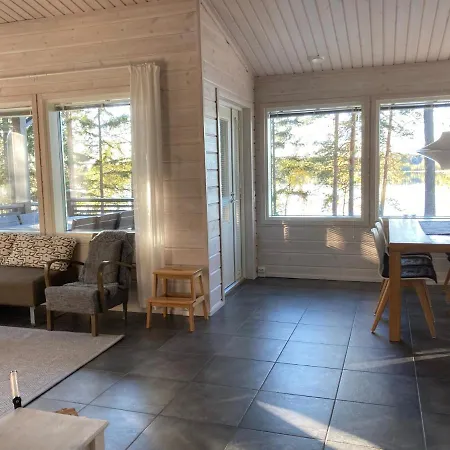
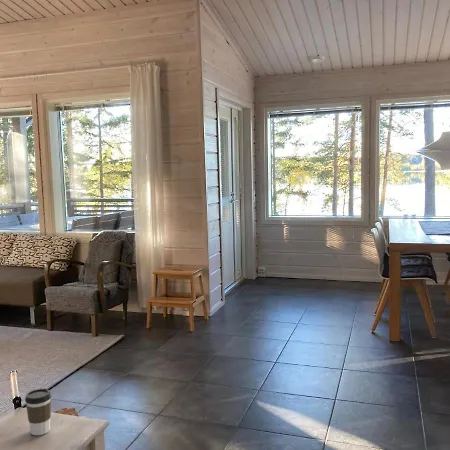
+ coffee cup (39, 412)
